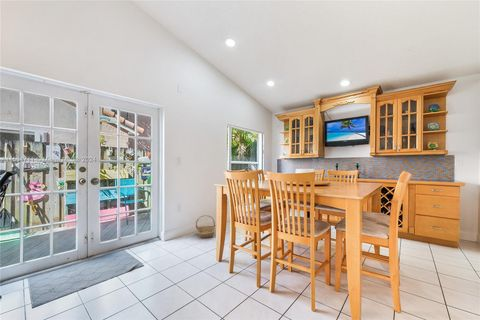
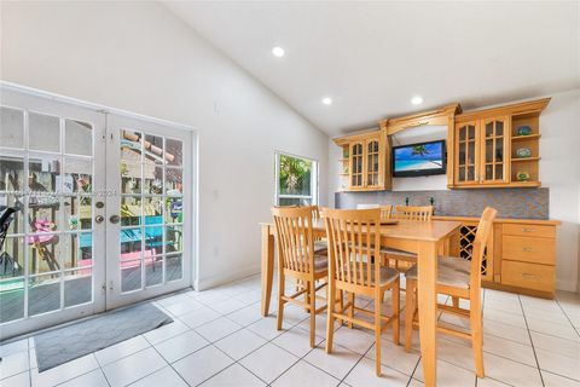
- basket (206, 226)
